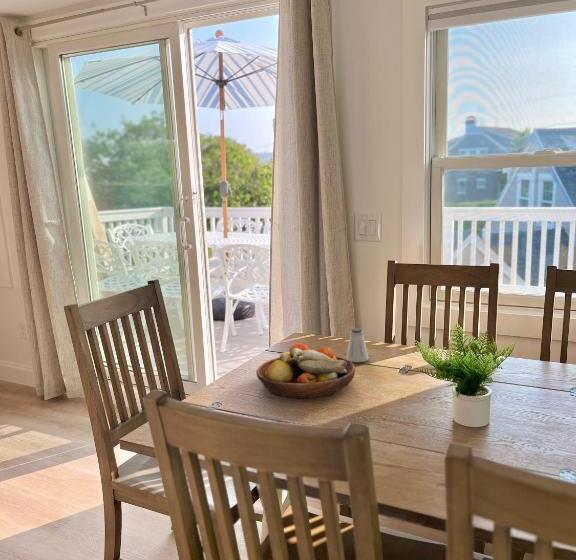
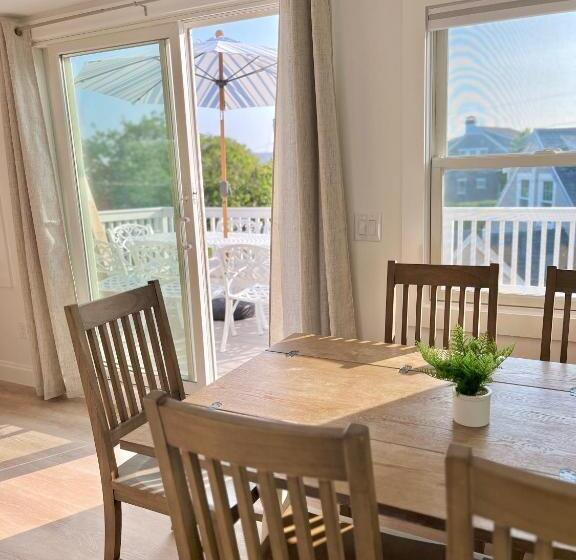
- fruit bowl (306, 364)
- saltshaker (357, 344)
